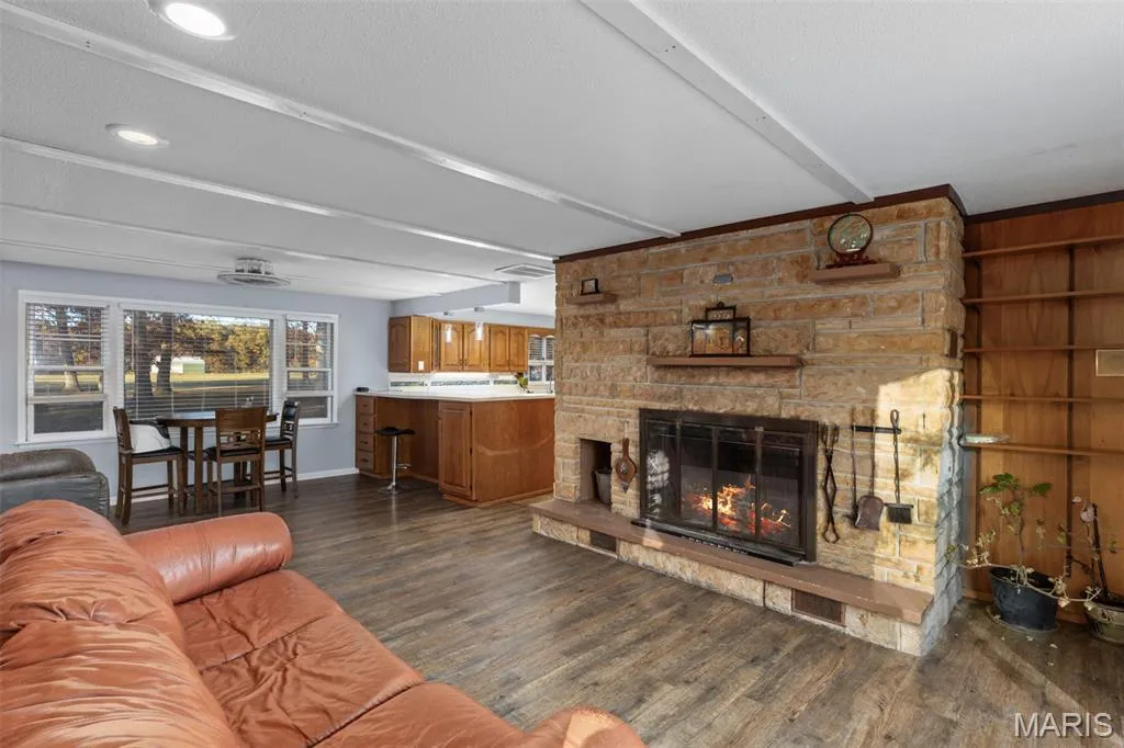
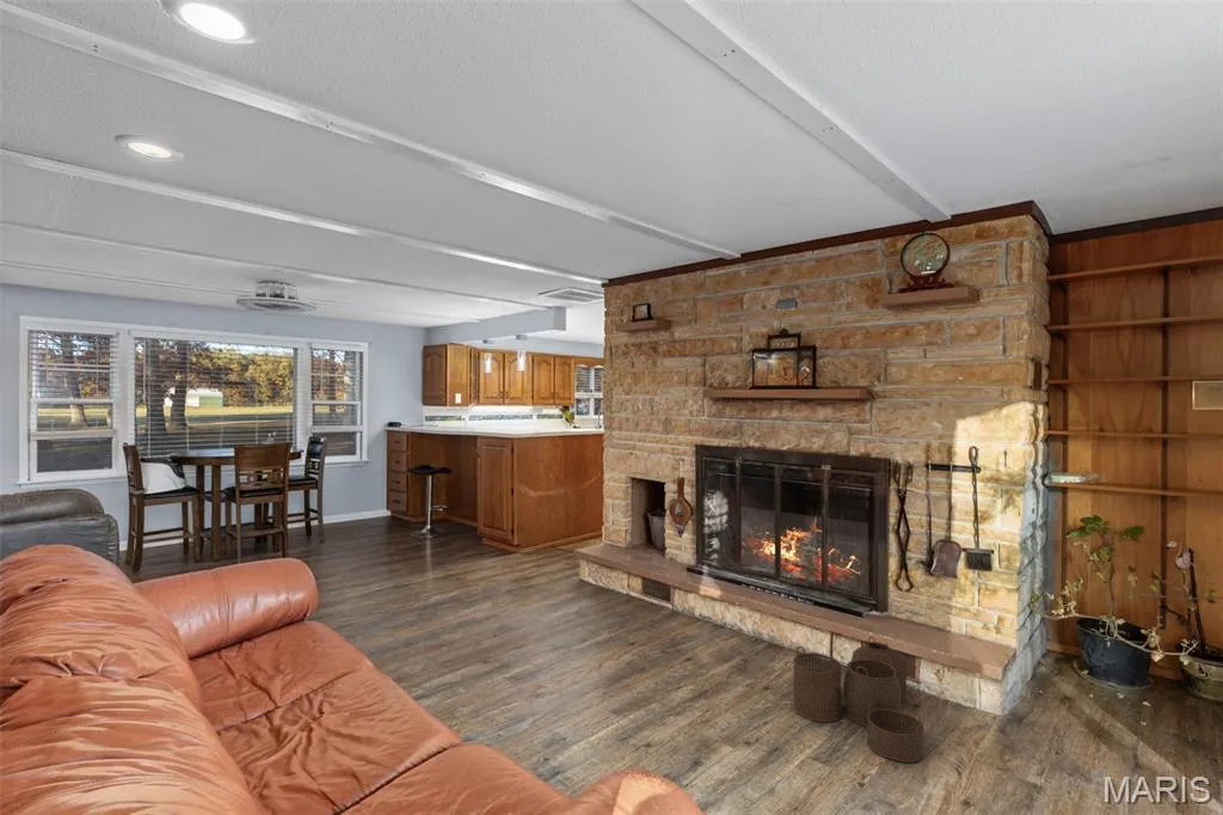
+ woven basket (873, 682)
